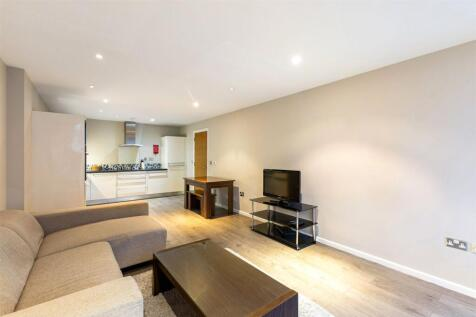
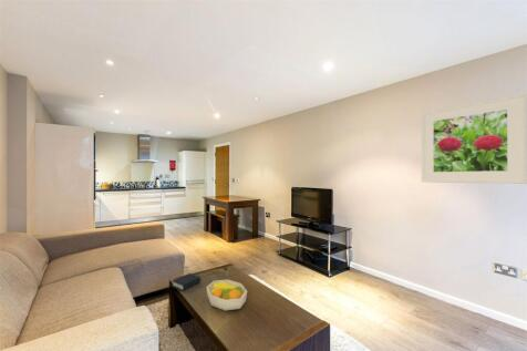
+ book (186, 281)
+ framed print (466, 143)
+ fruit bowl (226, 292)
